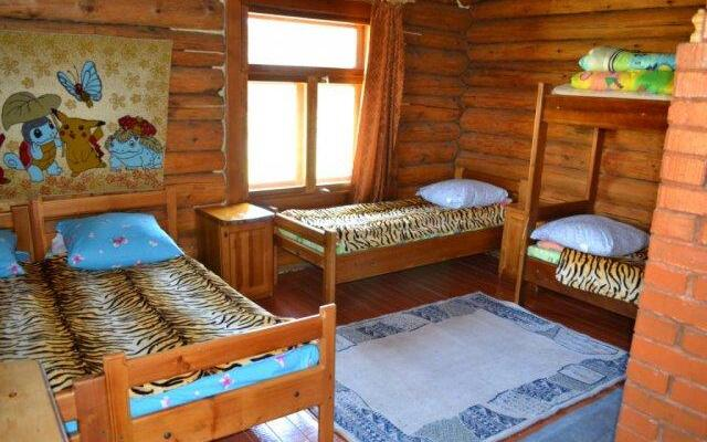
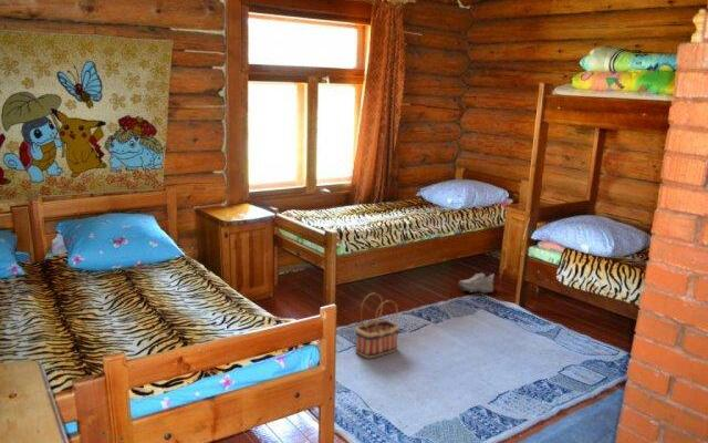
+ basket (377, 323)
+ shoe (476, 280)
